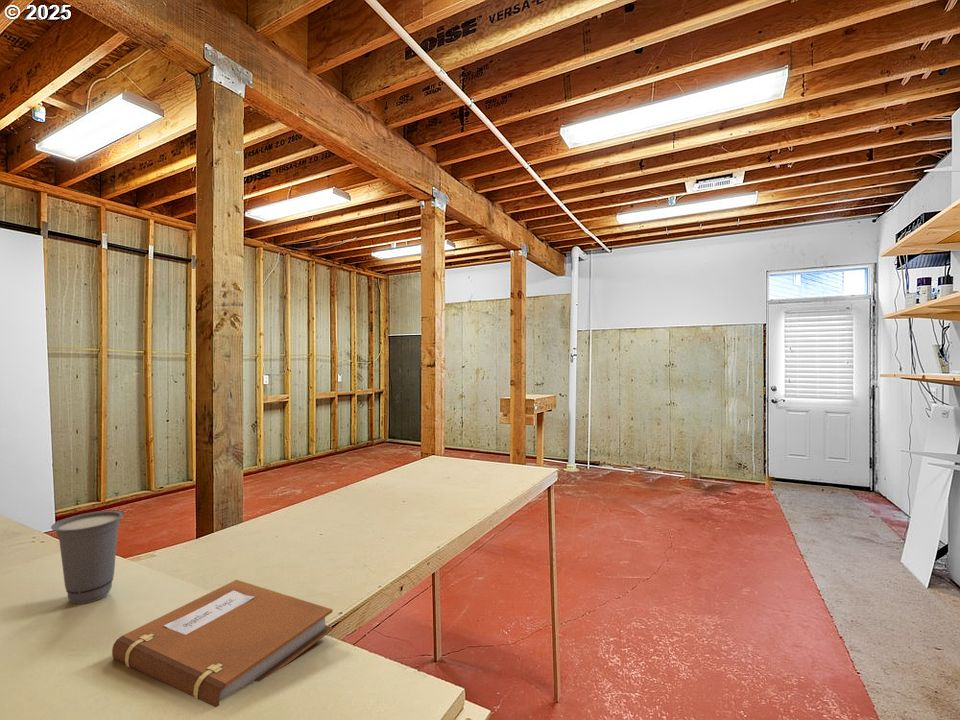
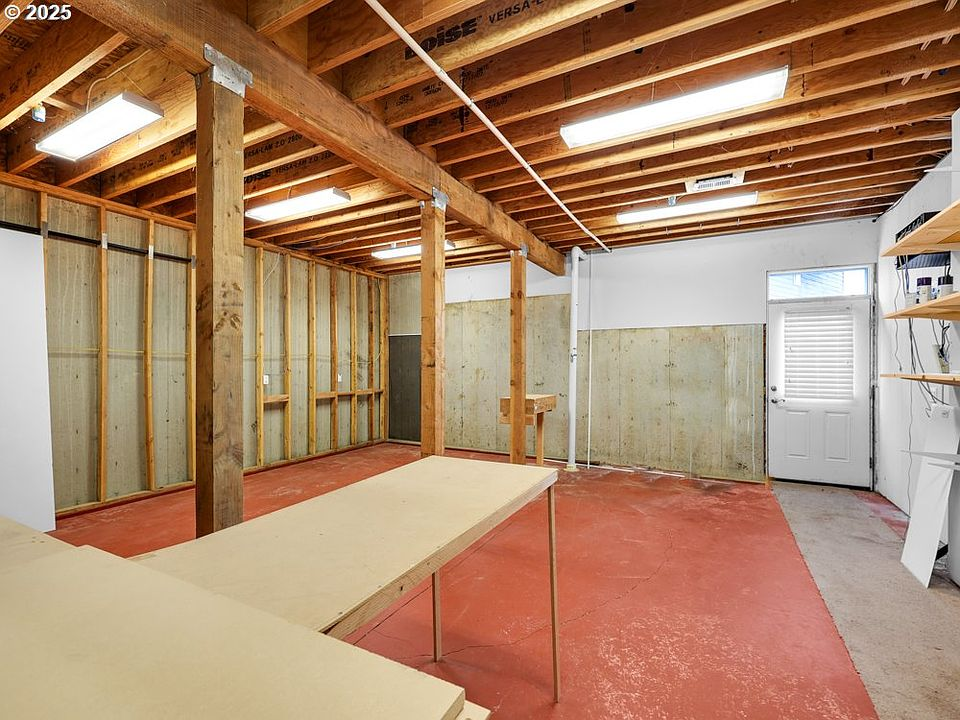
- notebook (225, 633)
- cup (89, 558)
